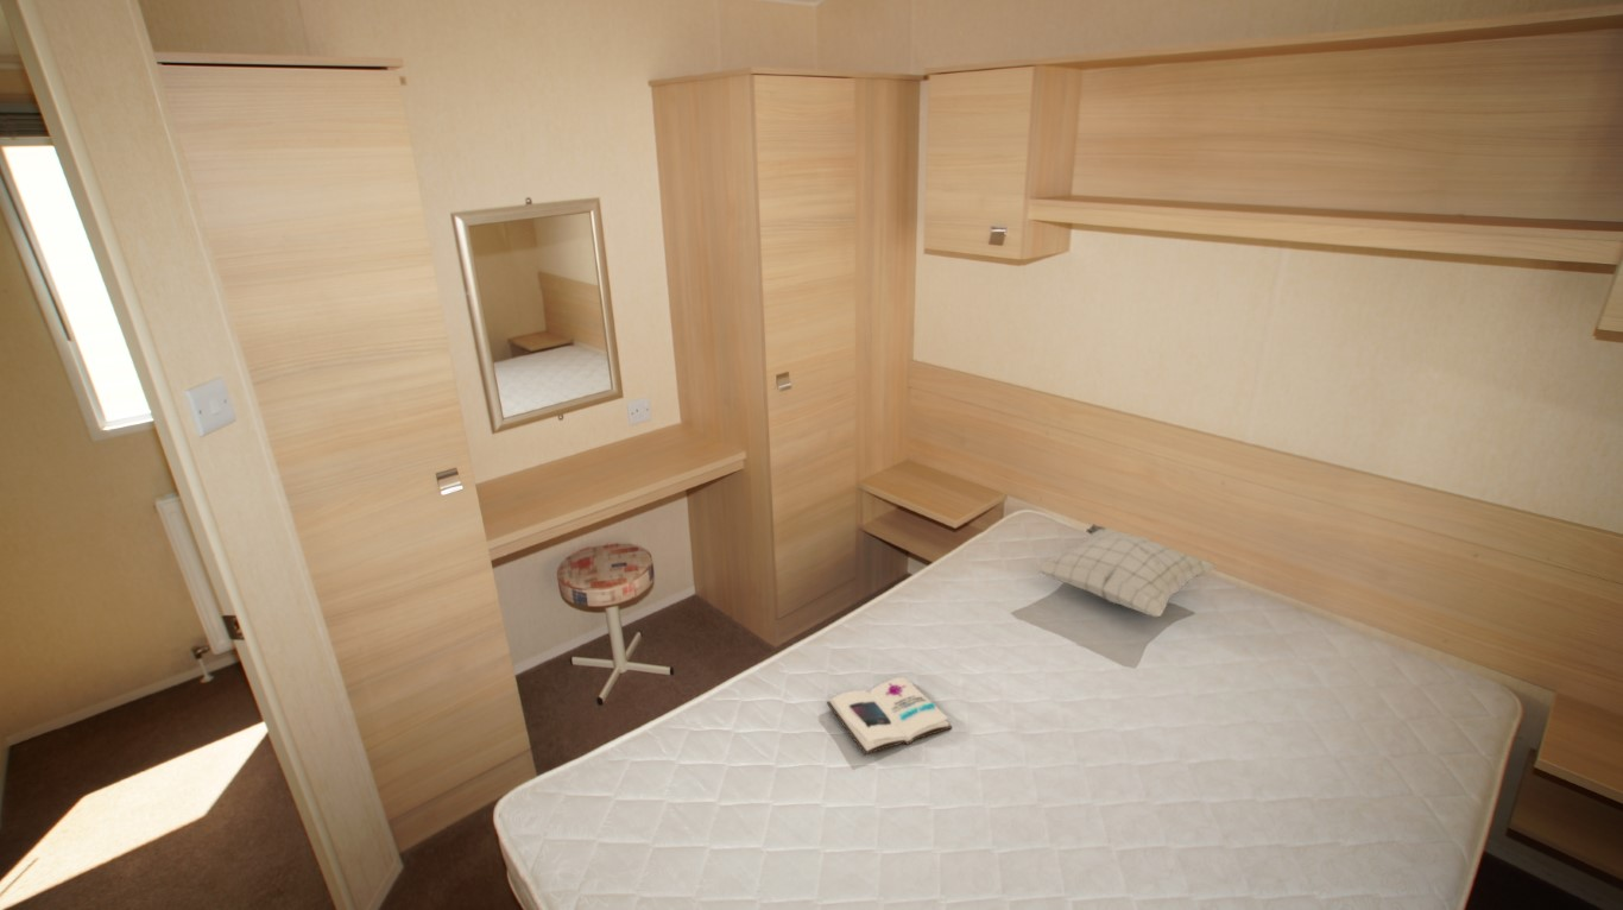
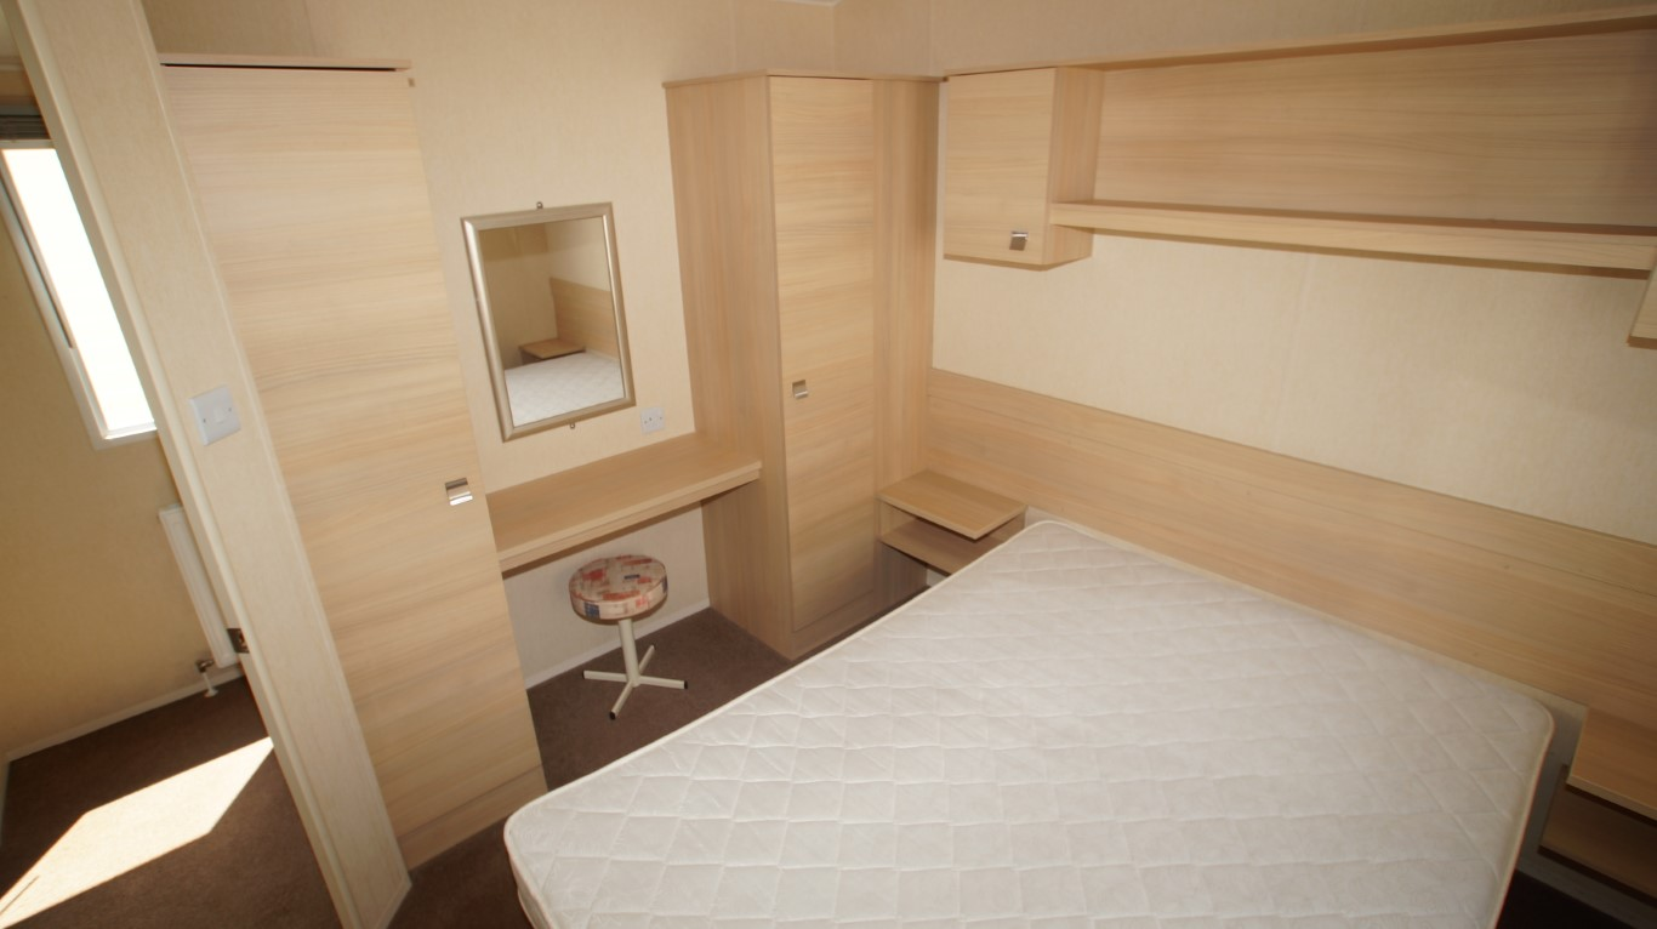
- book (888, 712)
- pillow (1123, 565)
